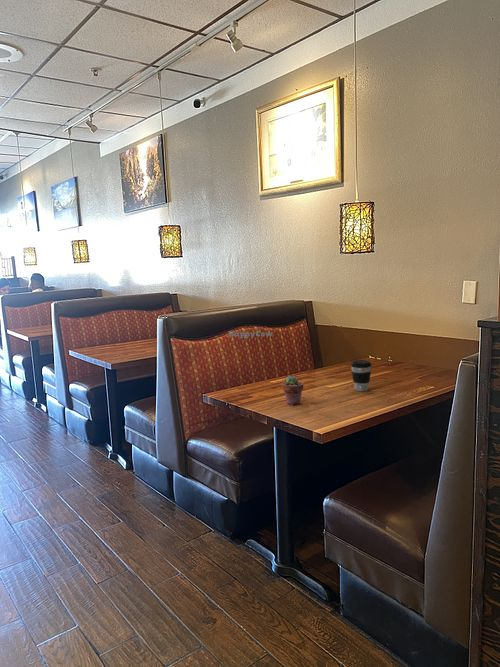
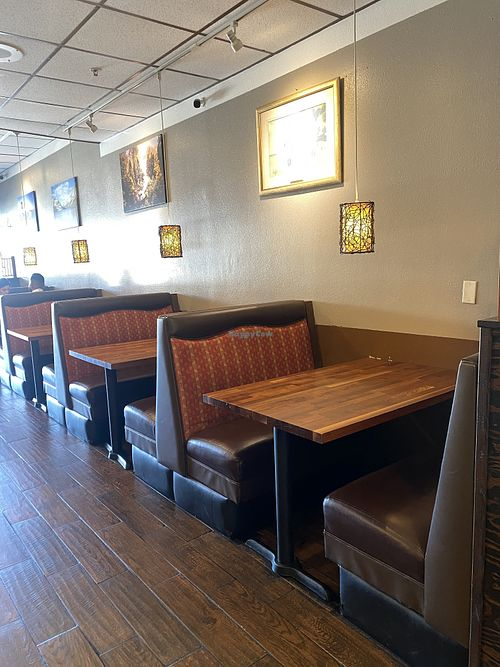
- coffee cup (361, 375)
- potted succulent (292, 389)
